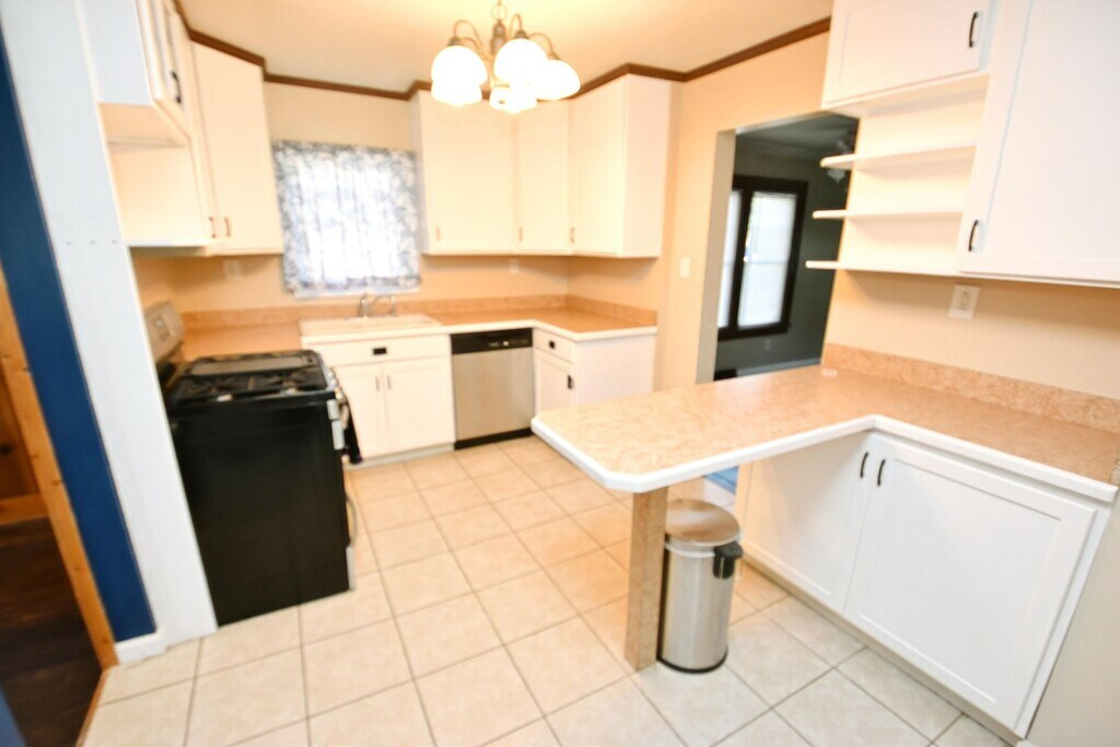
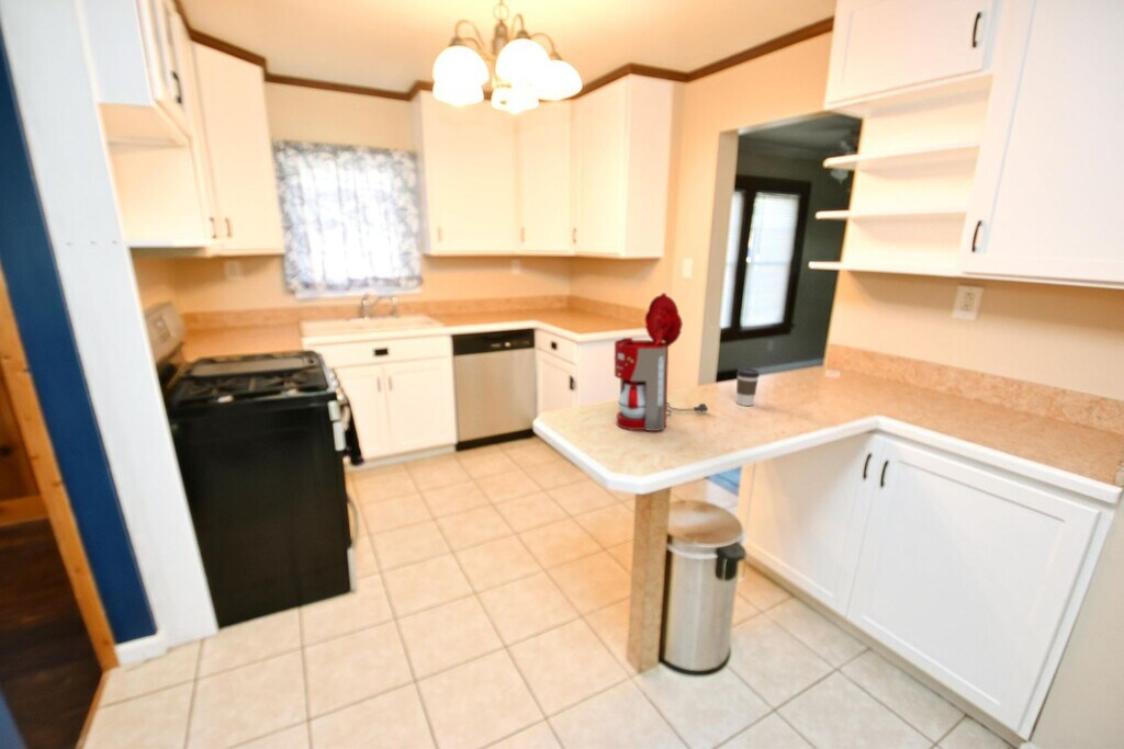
+ coffee cup (746, 387)
+ coffee maker (659, 355)
